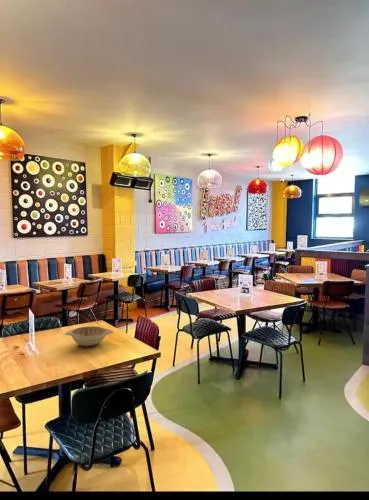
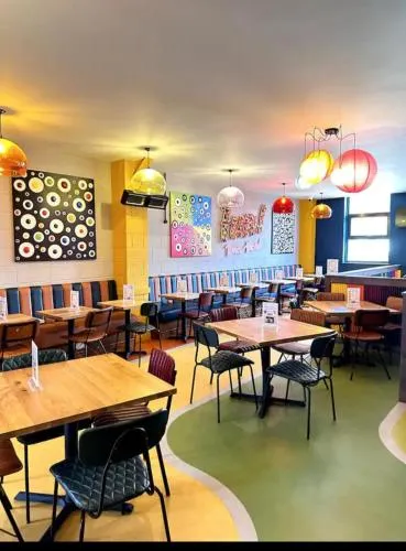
- decorative bowl (89, 337)
